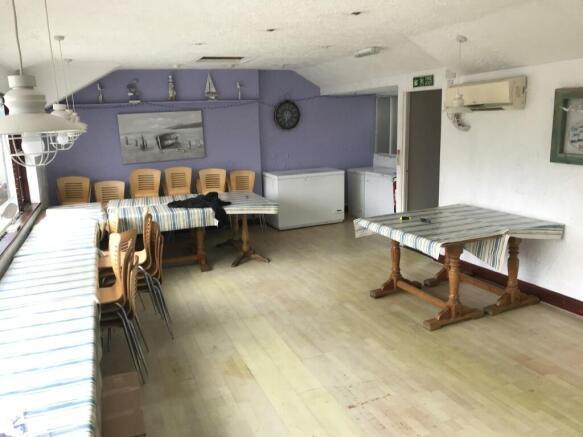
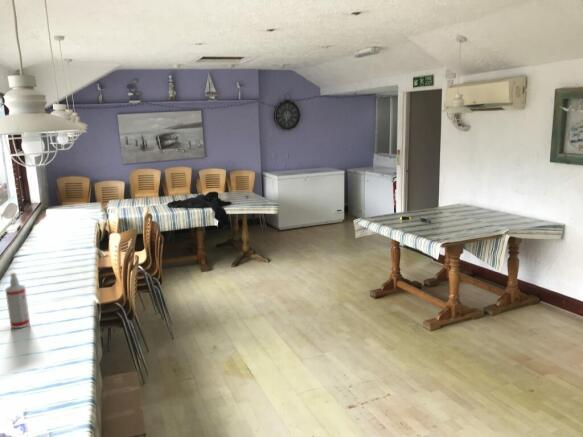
+ spray bottle (16, 299)
